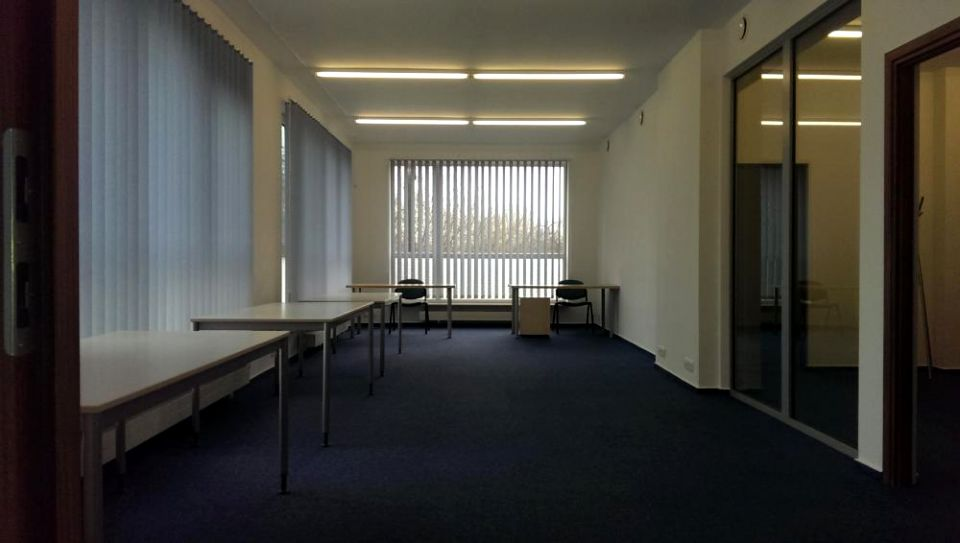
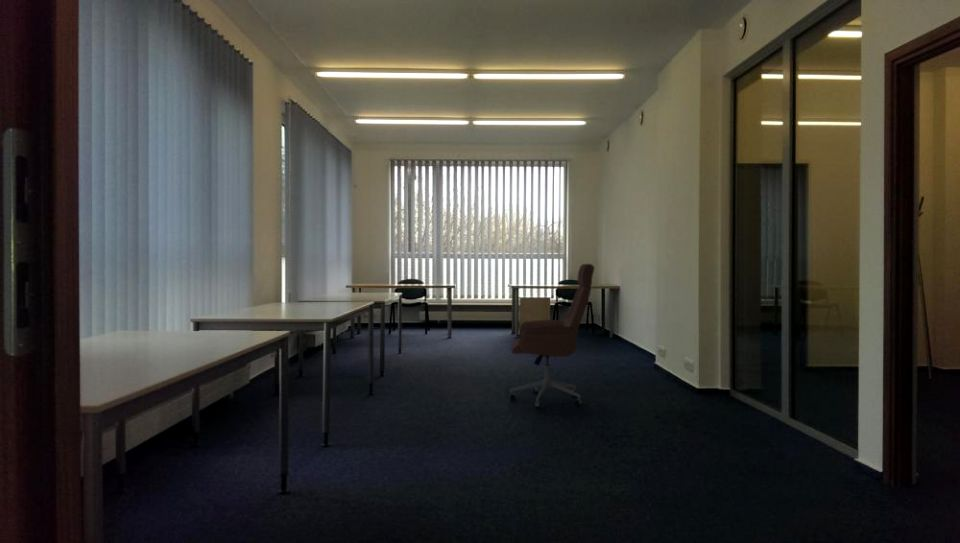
+ office chair (551, 332)
